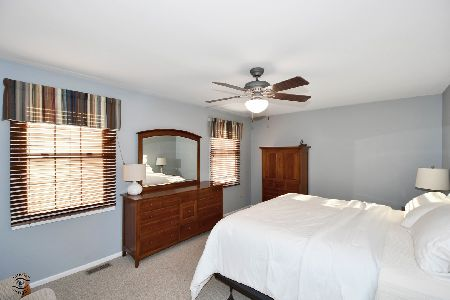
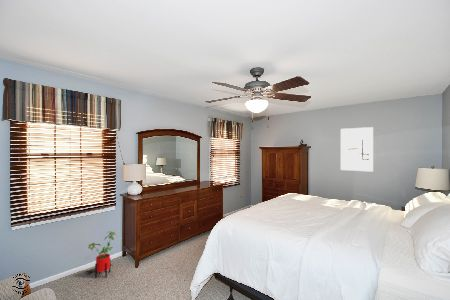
+ house plant (105, 253)
+ wall art (356, 149)
